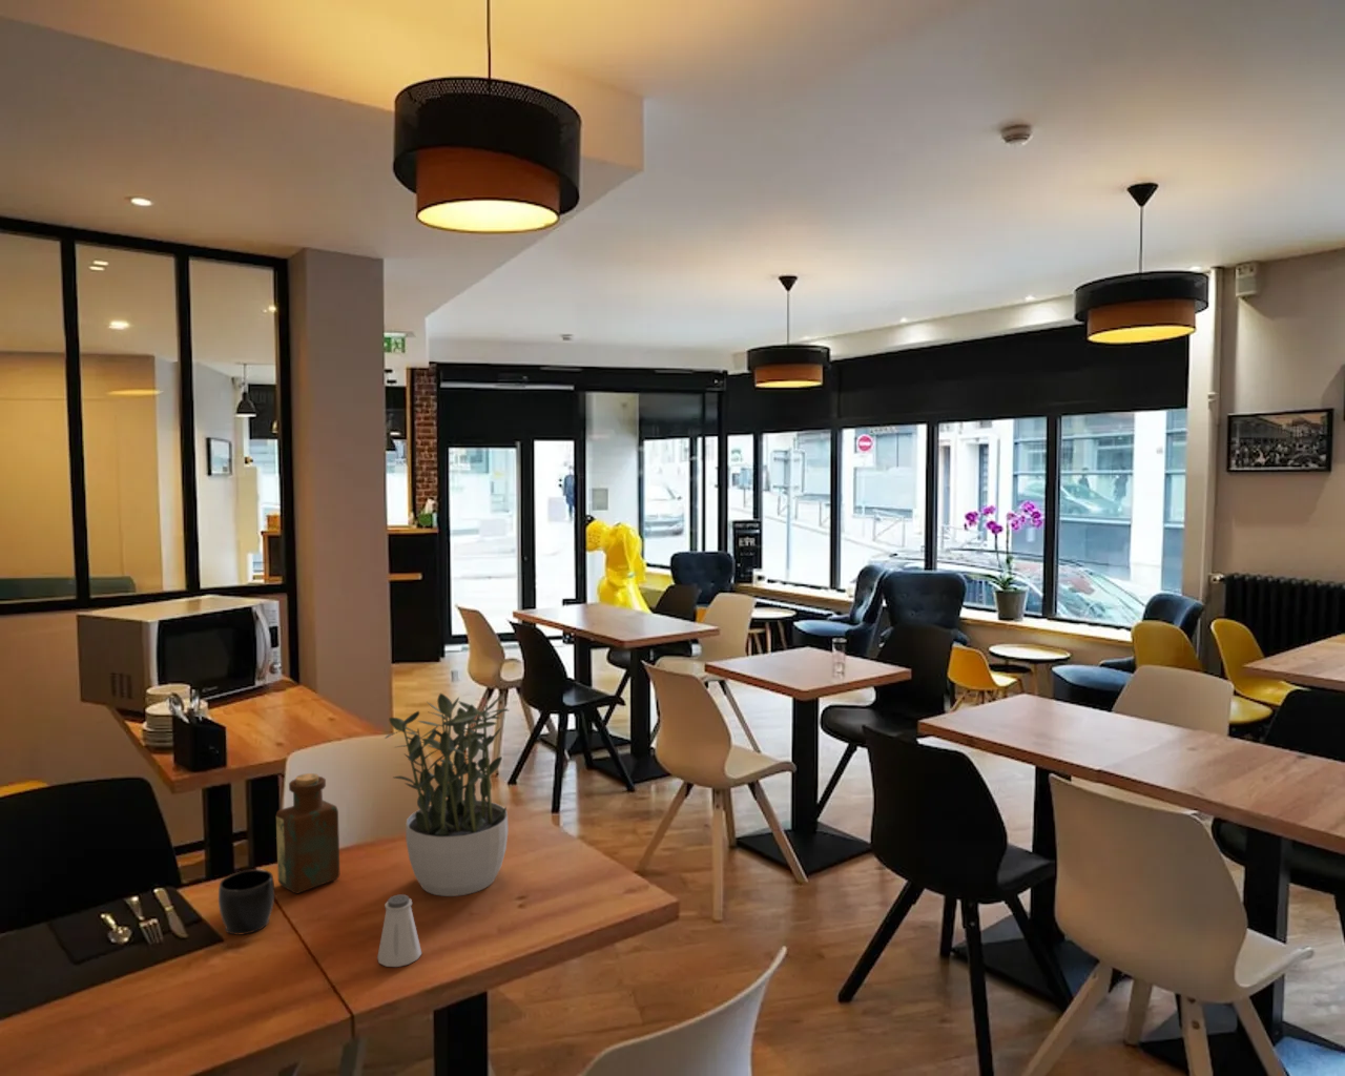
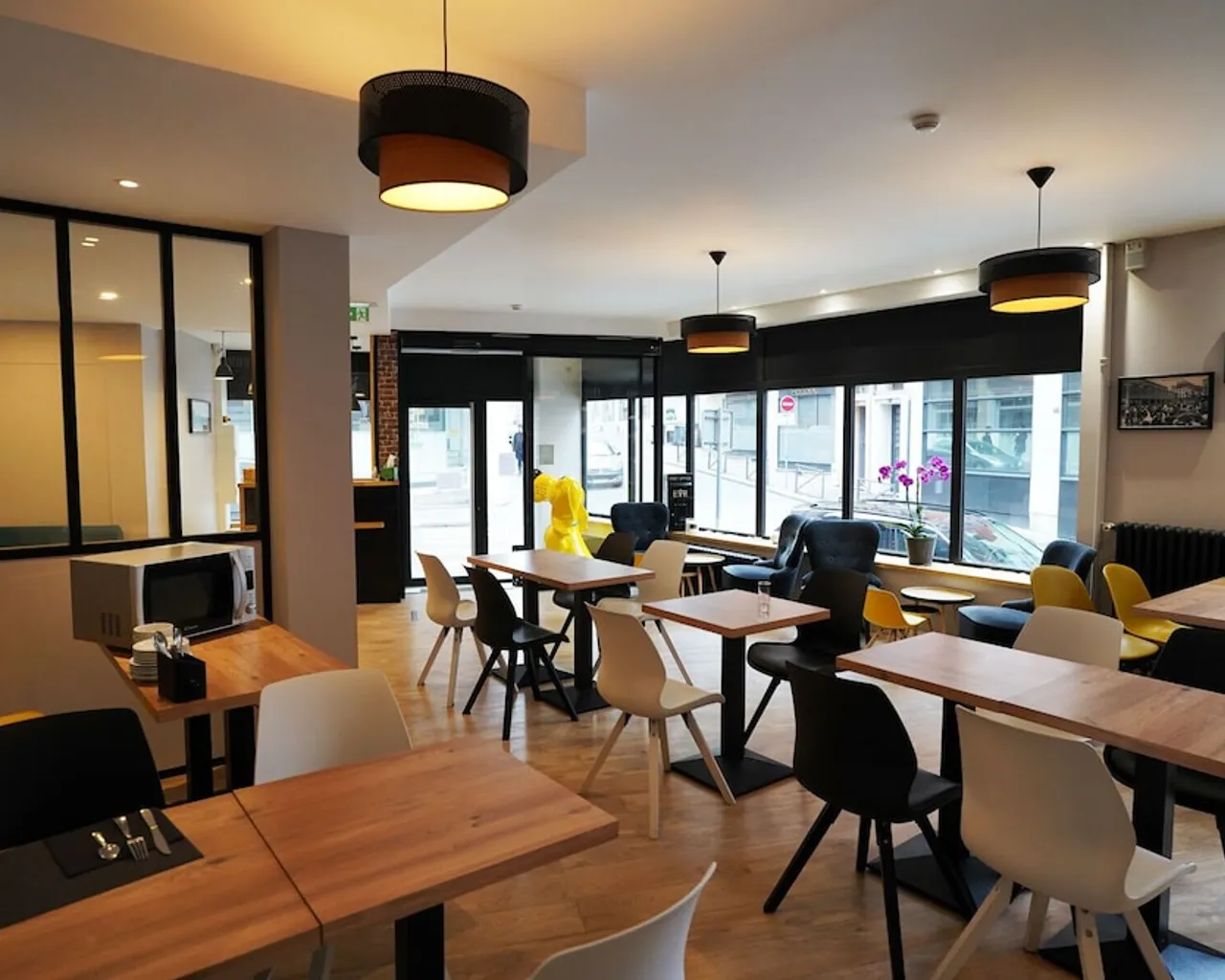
- mug (244, 899)
- potted plant (449, 784)
- saltshaker (399, 927)
- bottle (306, 829)
